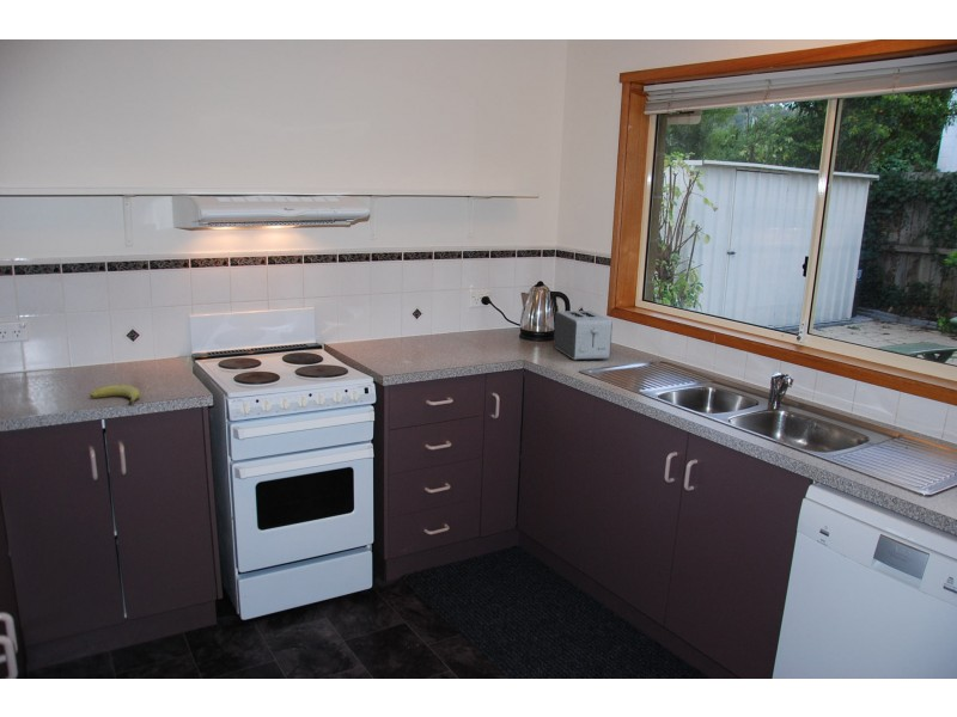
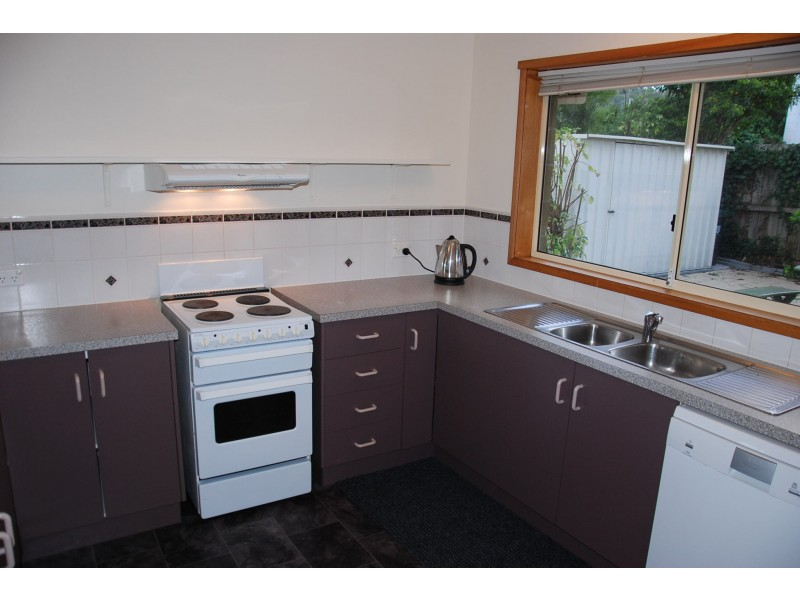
- toaster (583, 335)
- fruit (120, 393)
